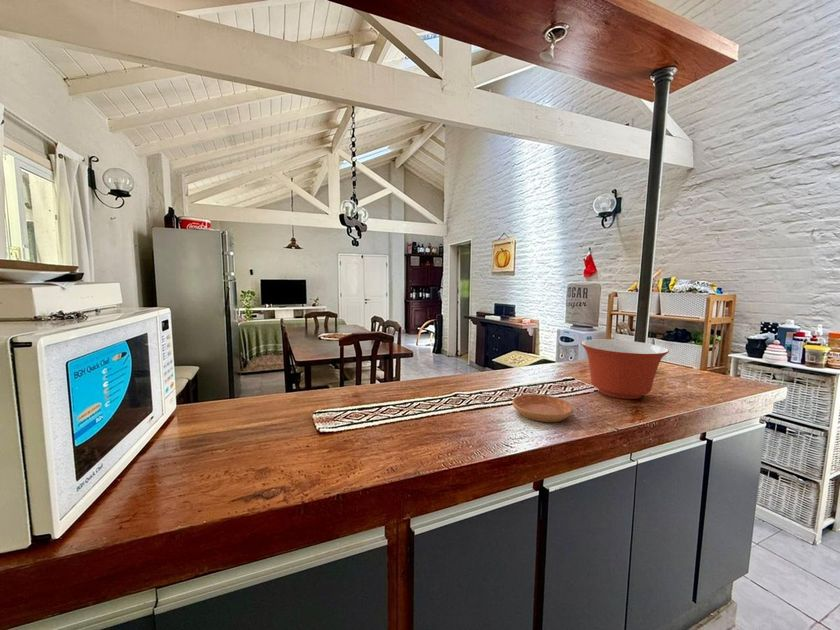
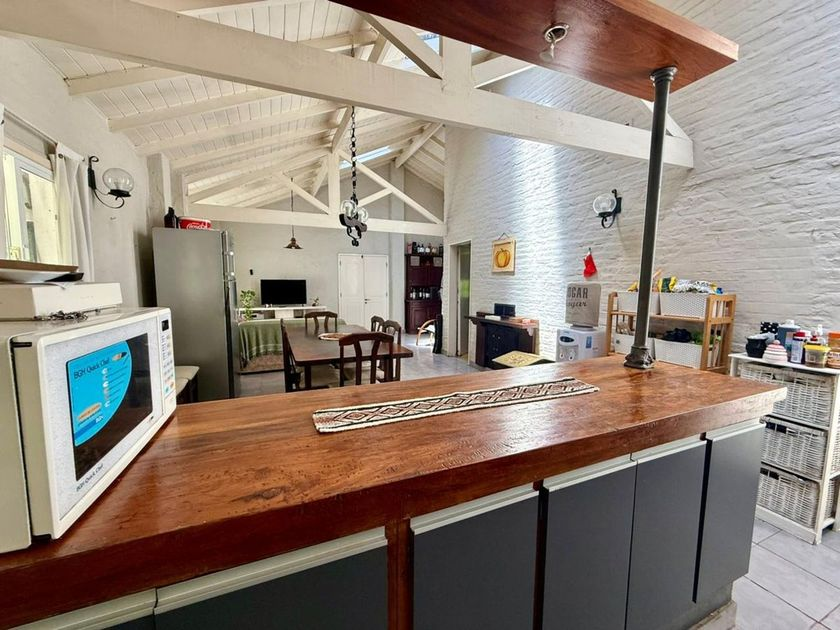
- mixing bowl (621, 369)
- saucer (541, 408)
